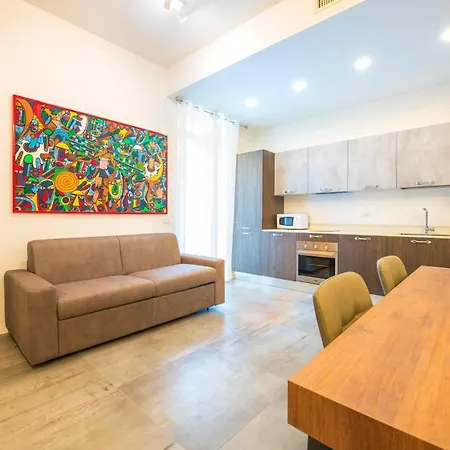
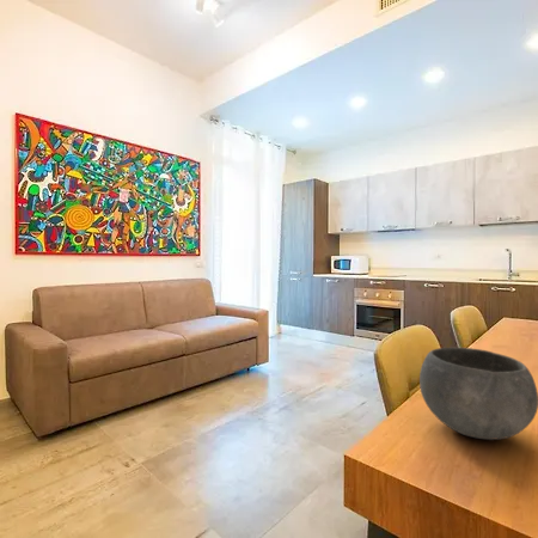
+ bowl (473, 393)
